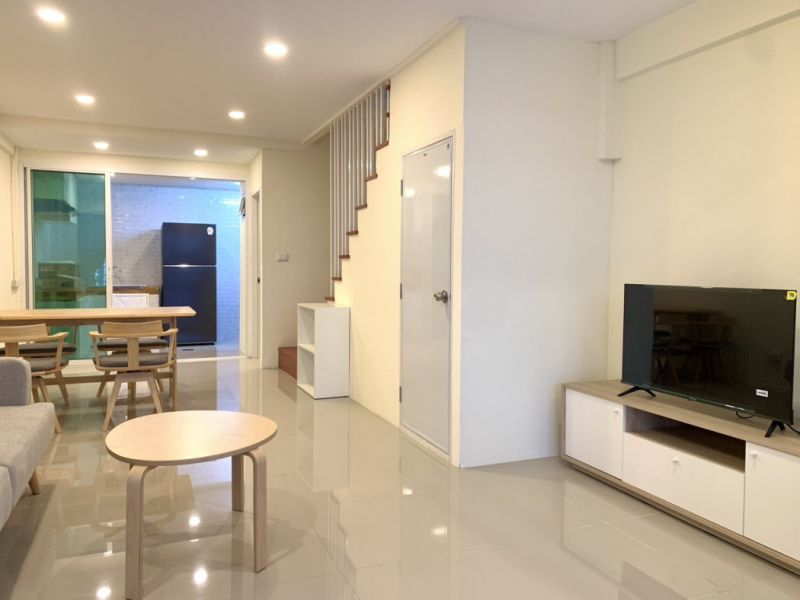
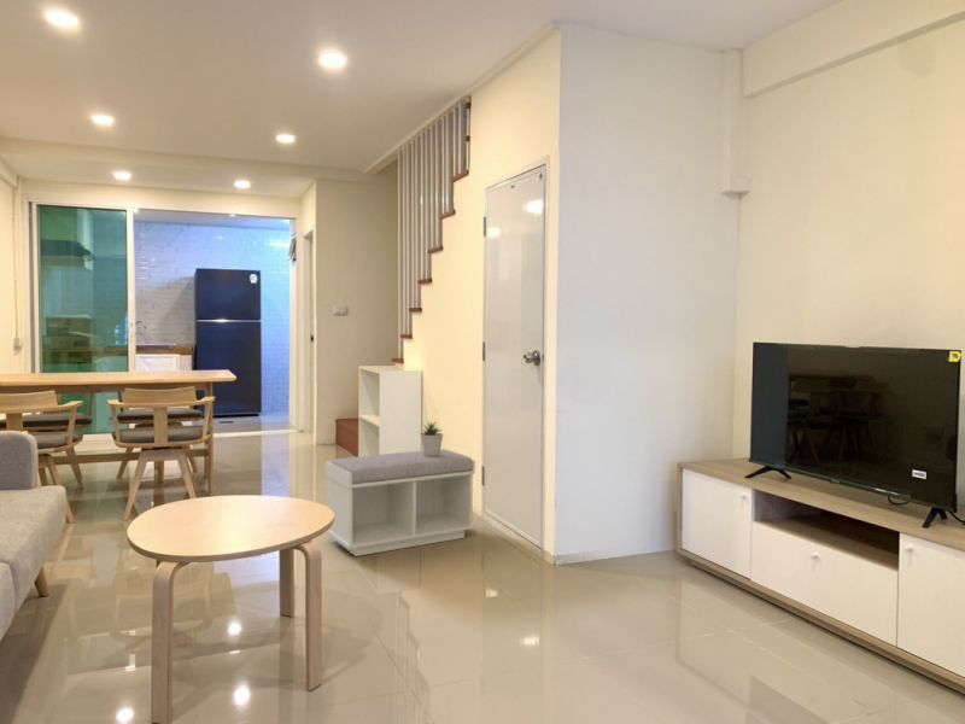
+ potted plant (431, 436)
+ bench (400, 497)
